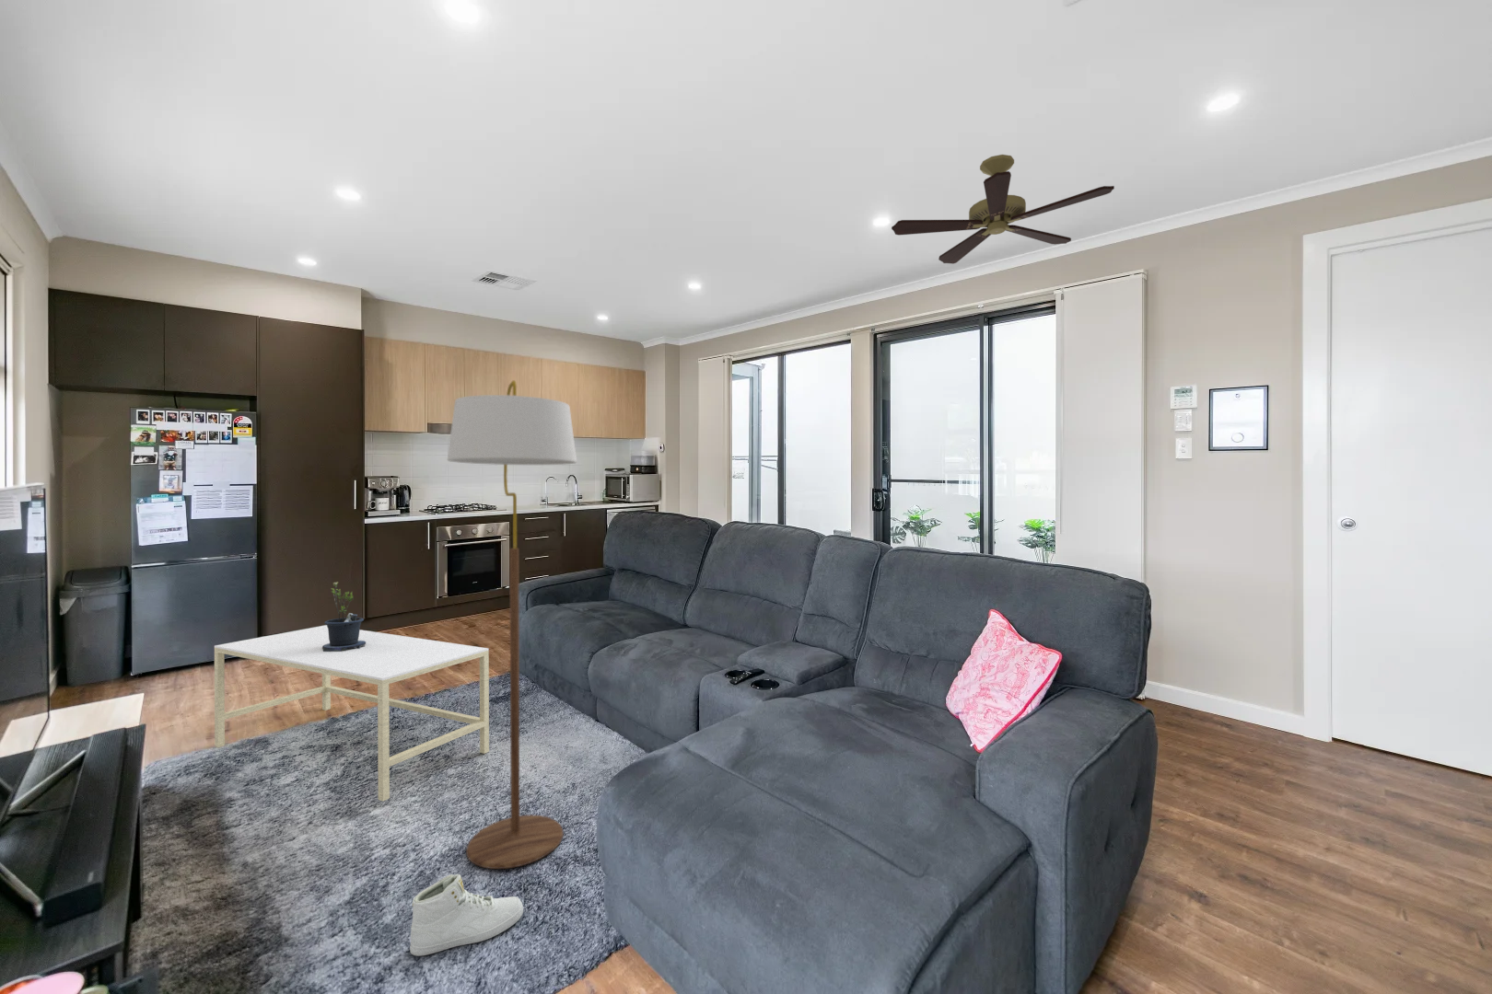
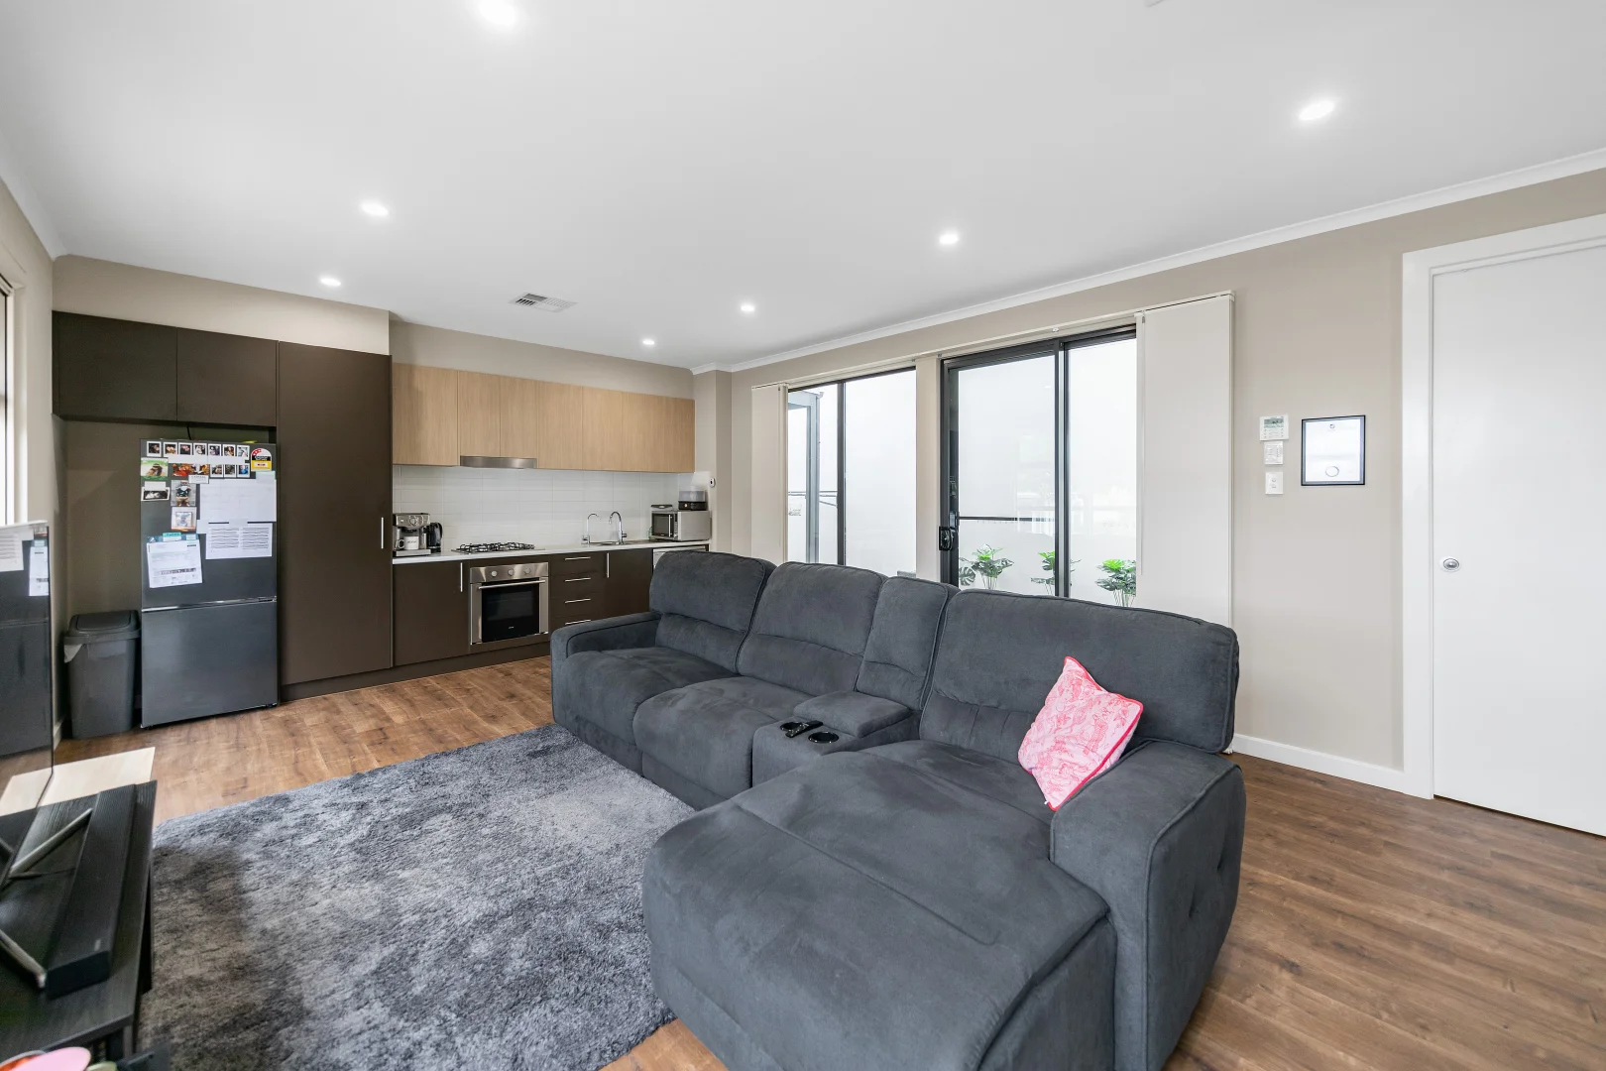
- coffee table (351, 697)
- sneaker (468, 904)
- potted plant (343, 613)
- ceiling fan (995, 193)
- floor lamp (513, 608)
